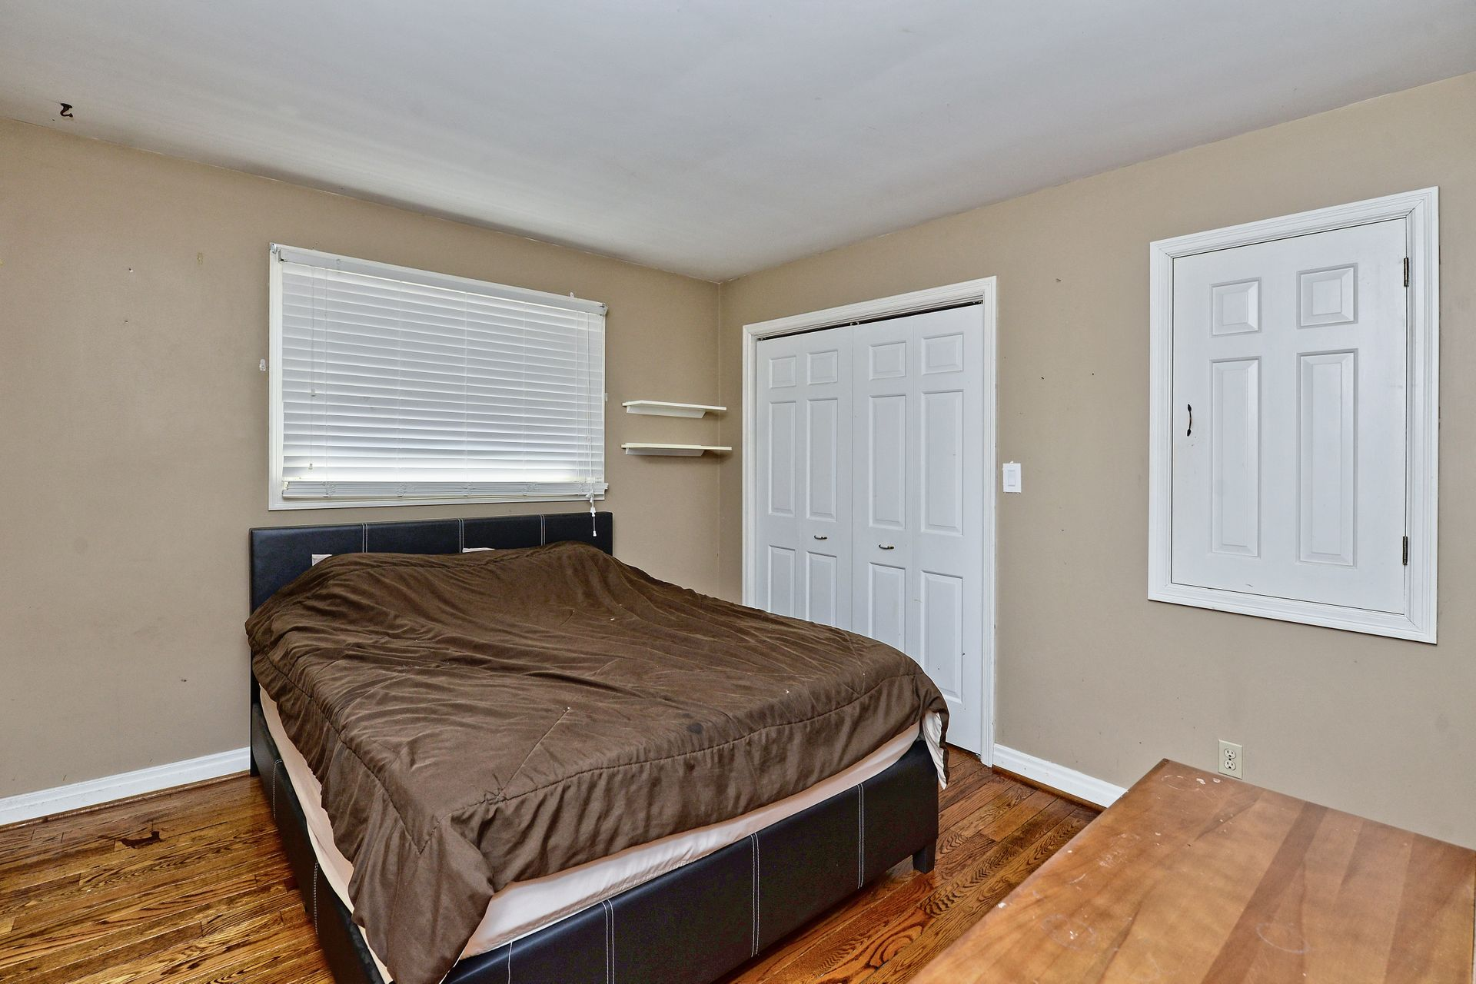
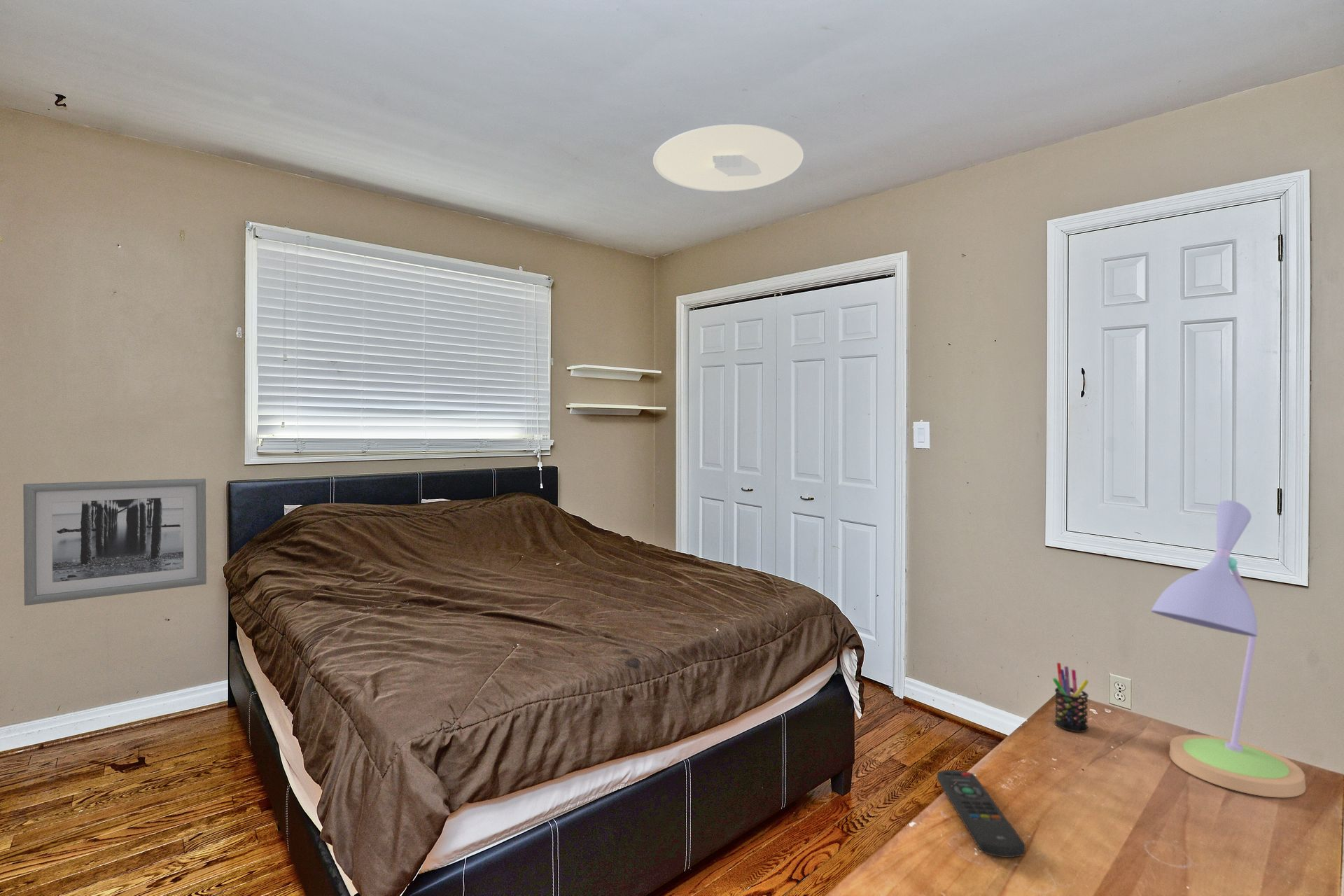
+ wall art (121, 537)
+ remote control (976, 808)
+ ceiling light (727, 154)
+ desk lamp (1223, 631)
+ pen holder (1067, 696)
